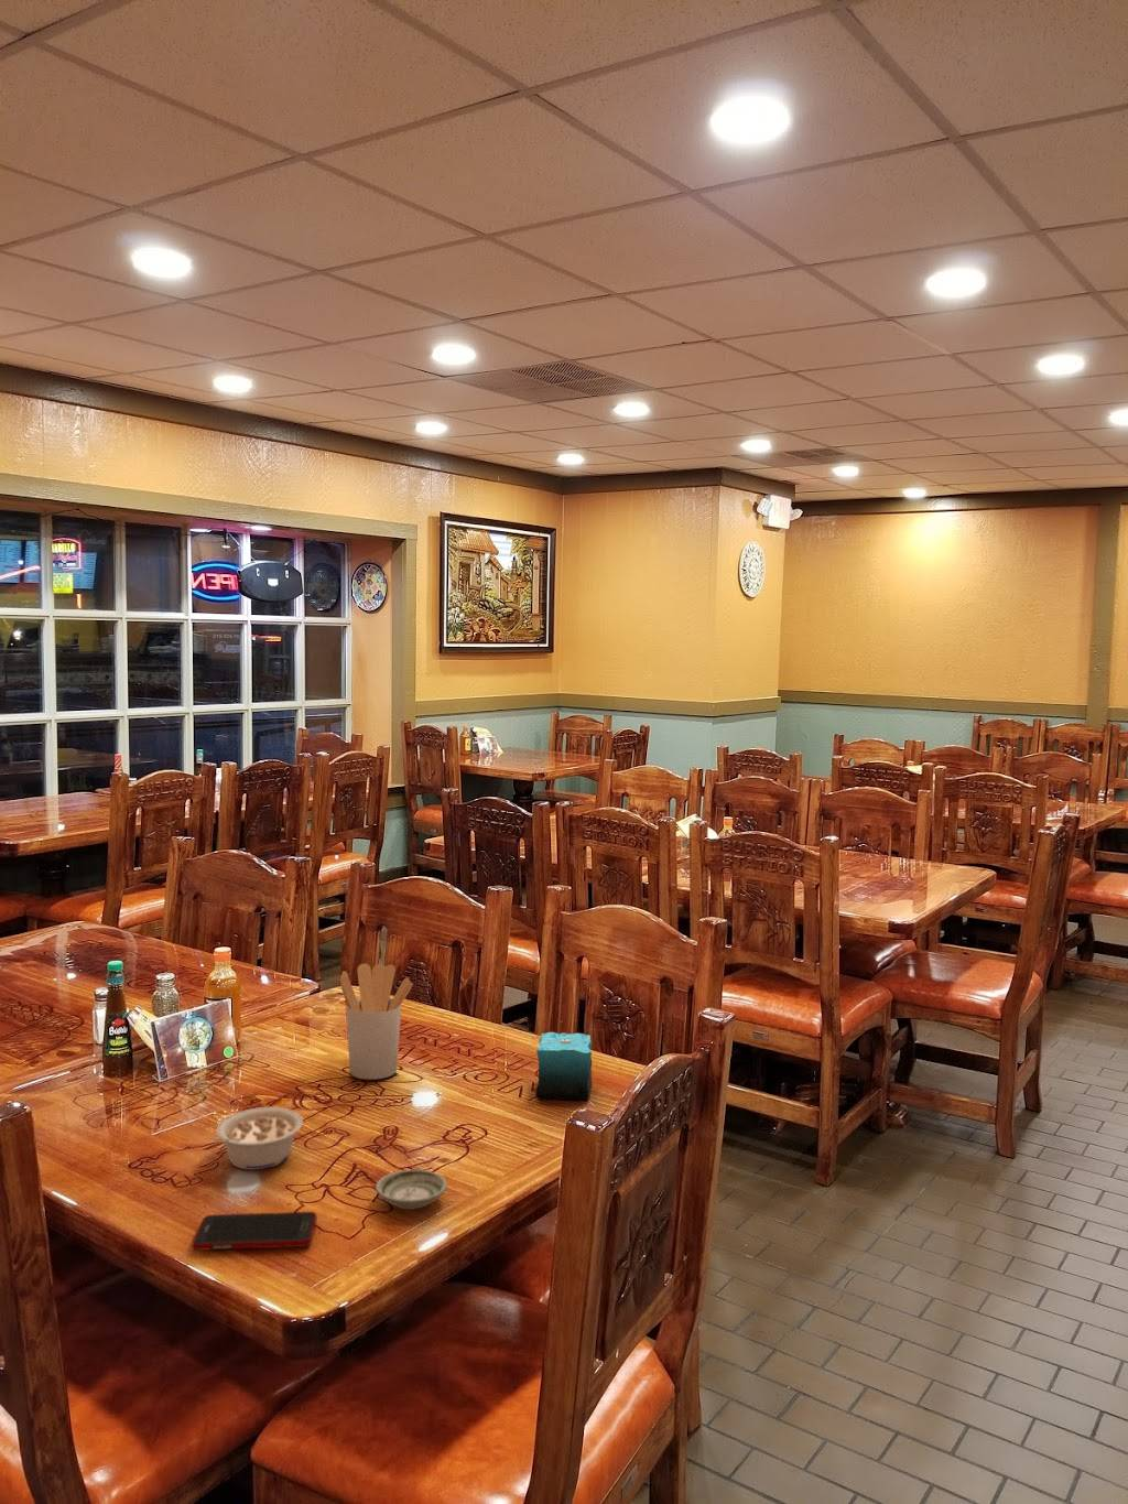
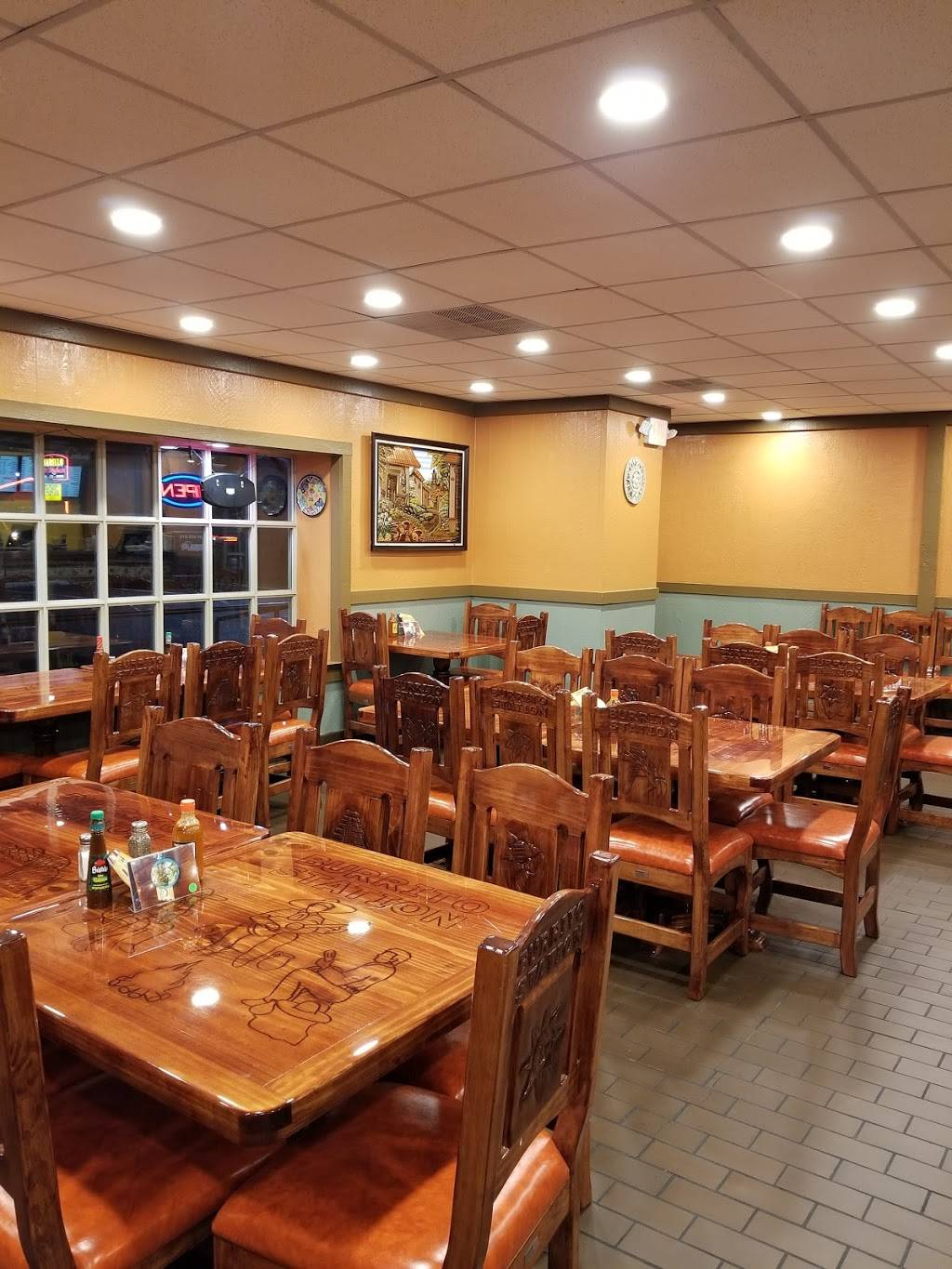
- cell phone (256, 1230)
- utensil holder (373, 1017)
- saucer (411, 1192)
- candle (565, 1055)
- legume (258, 1138)
